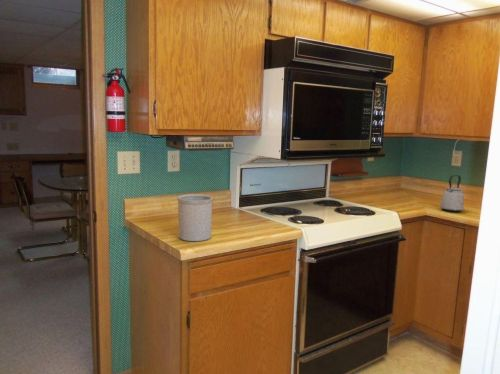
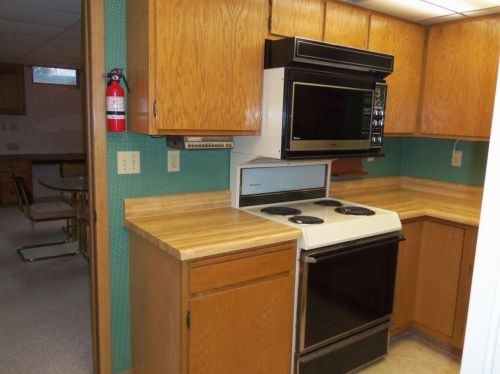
- utensil holder (194, 217)
- kettle (455, 192)
